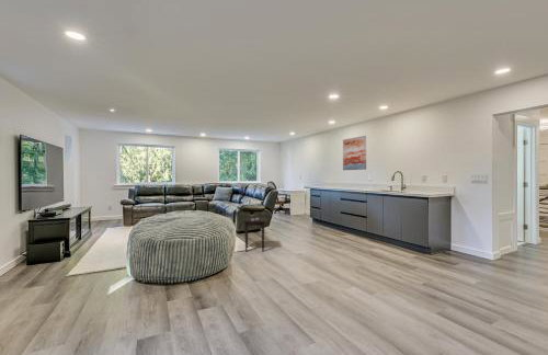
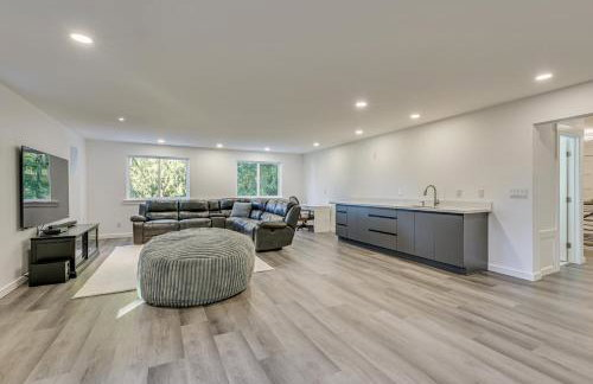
- side table (247, 233)
- wall art (353, 153)
